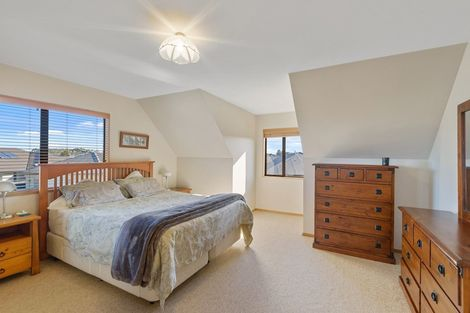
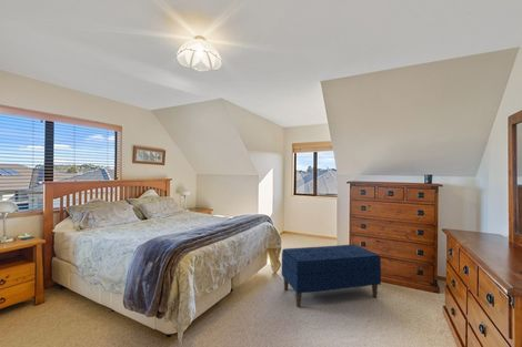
+ bench (329, 272)
